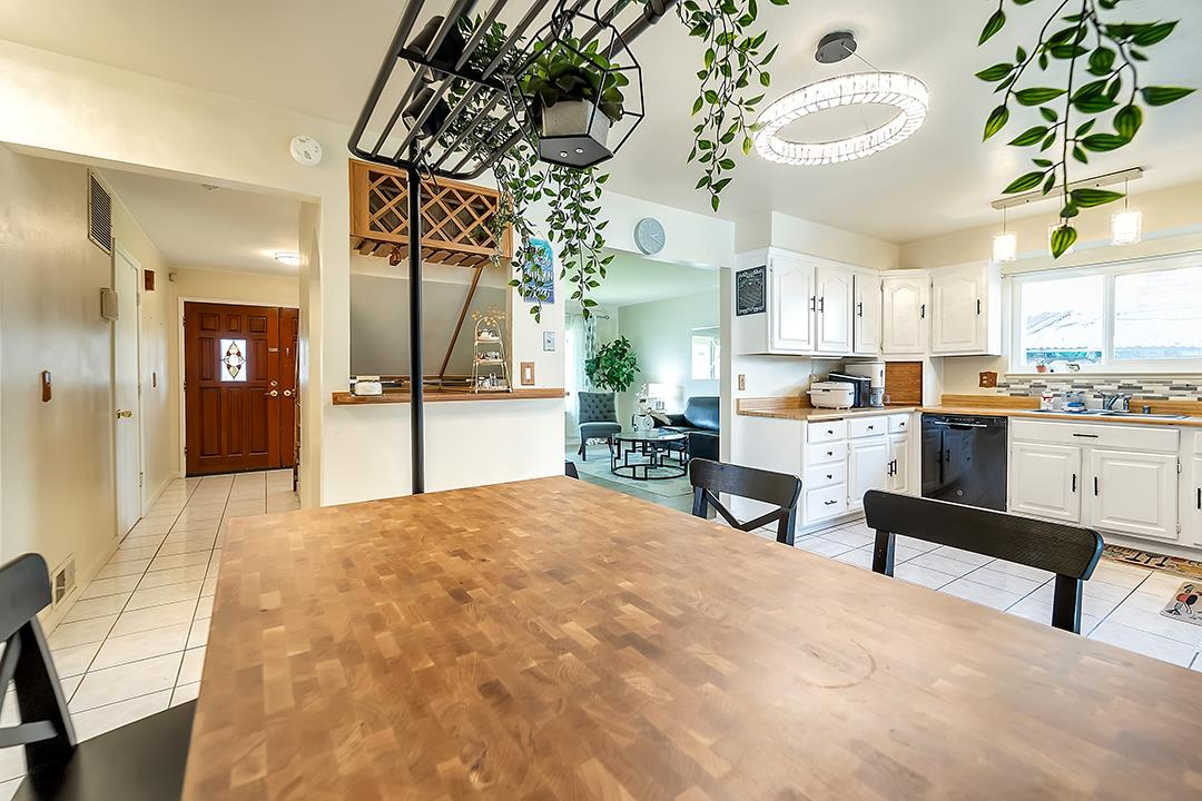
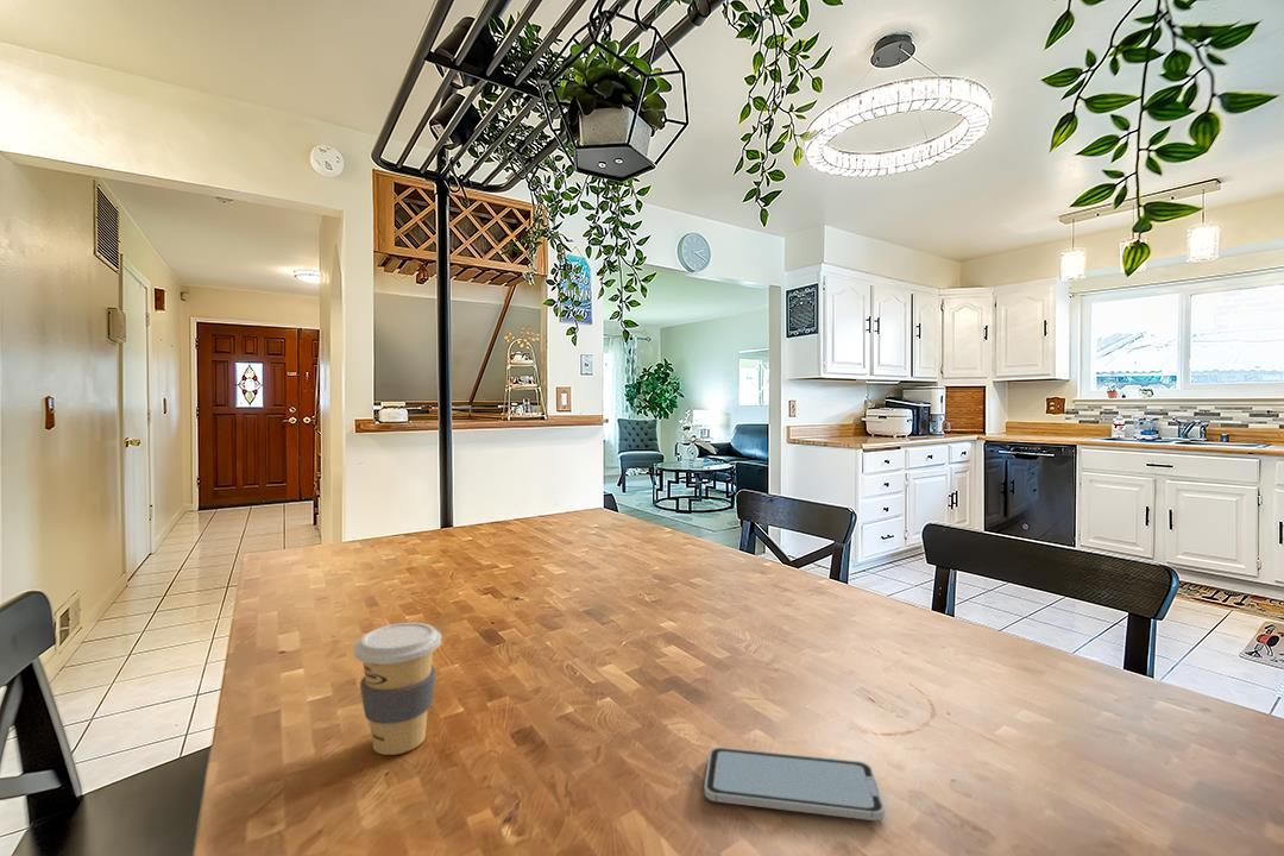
+ smartphone (789, 780)
+ coffee cup (398, 687)
